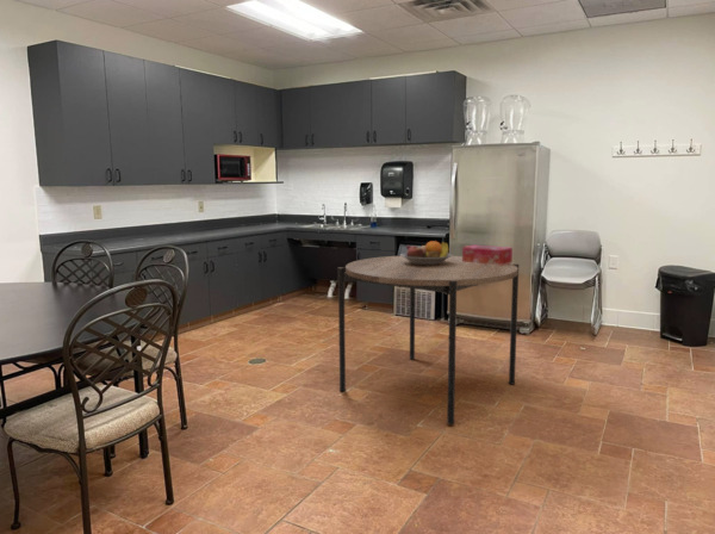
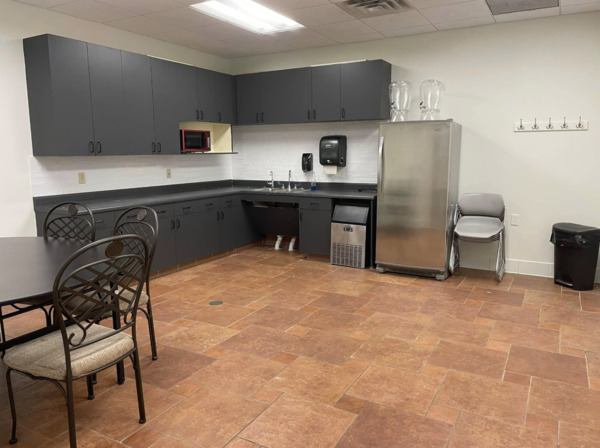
- tissue box (486, 254)
- dining table (414, 327)
- fruit bowl (425, 252)
